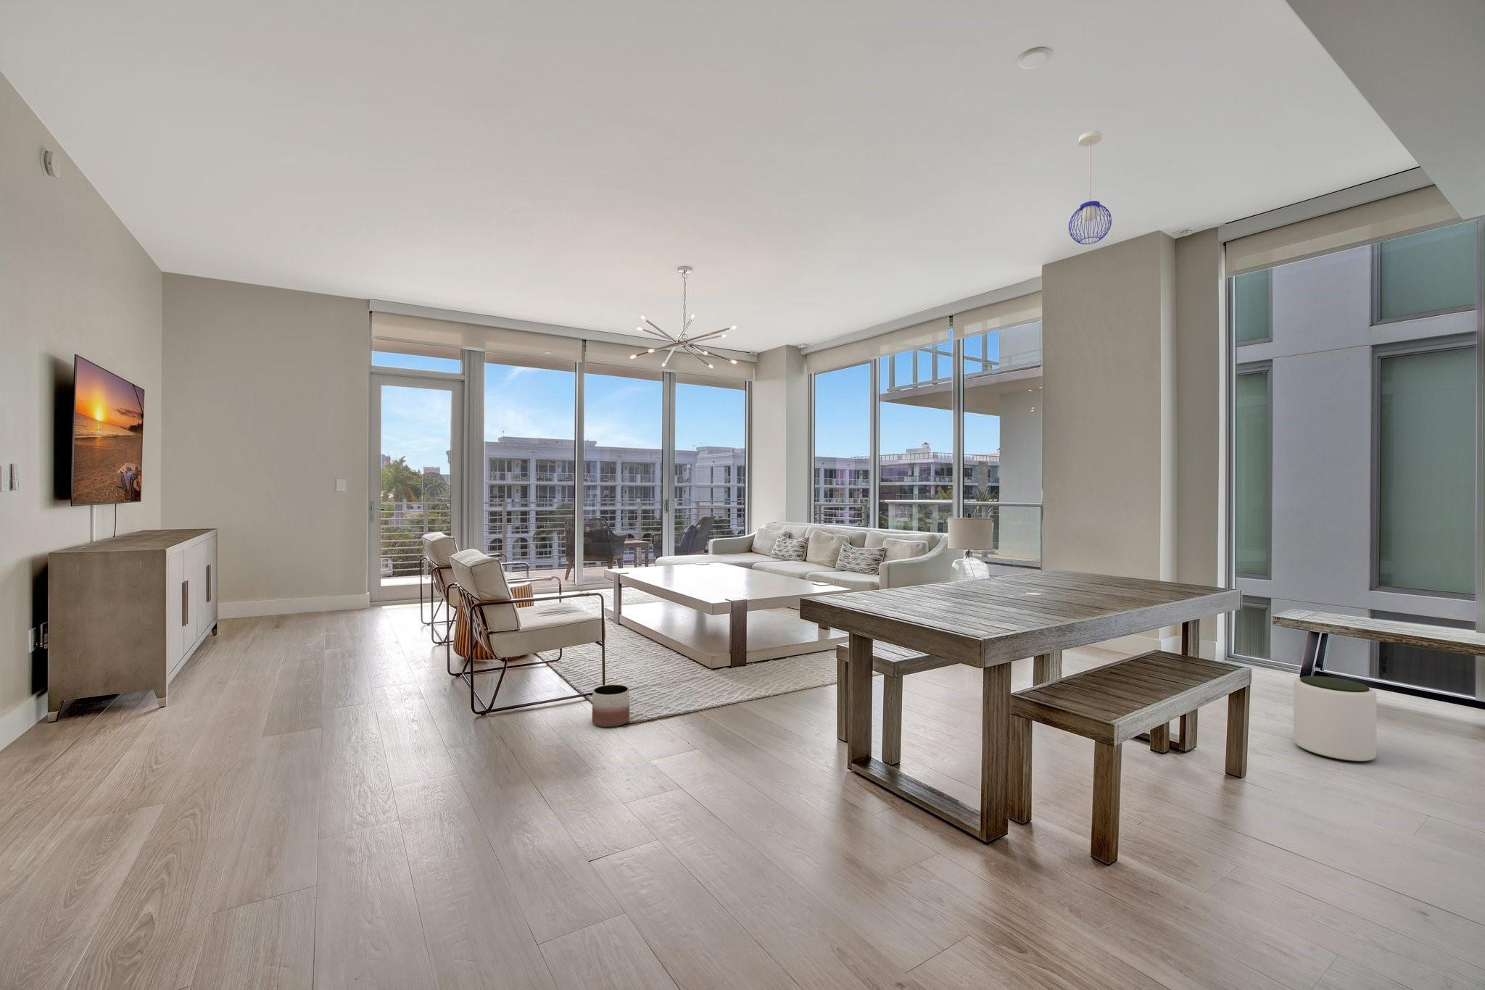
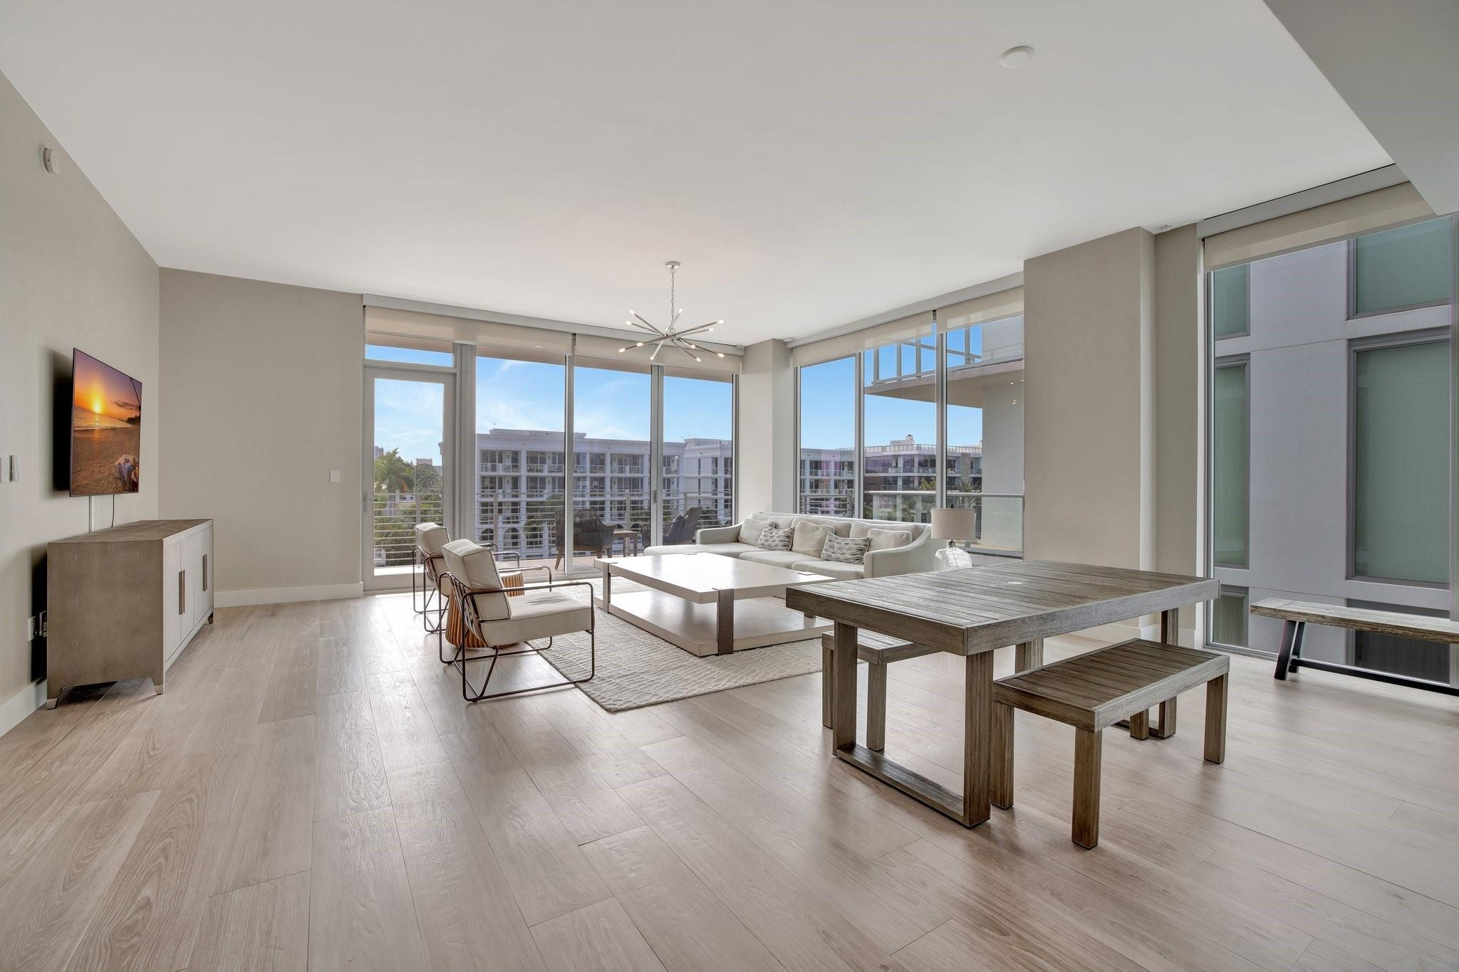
- planter (611, 705)
- pendant light (1089, 189)
- plant pot (1334, 717)
